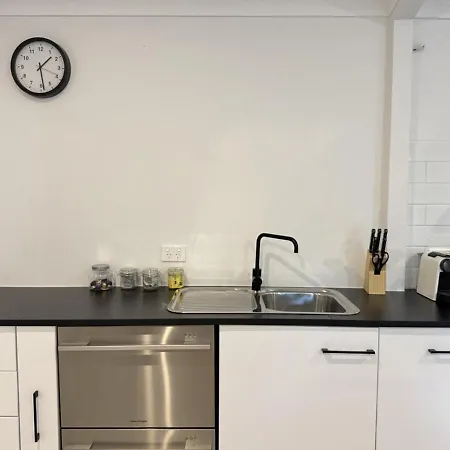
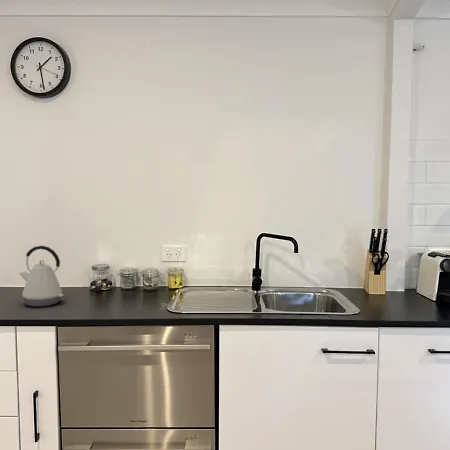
+ kettle (40, 274)
